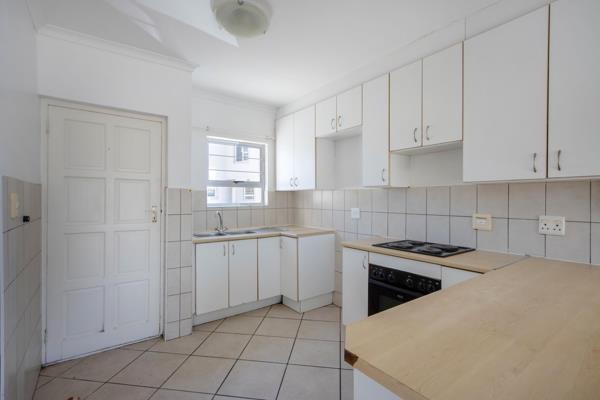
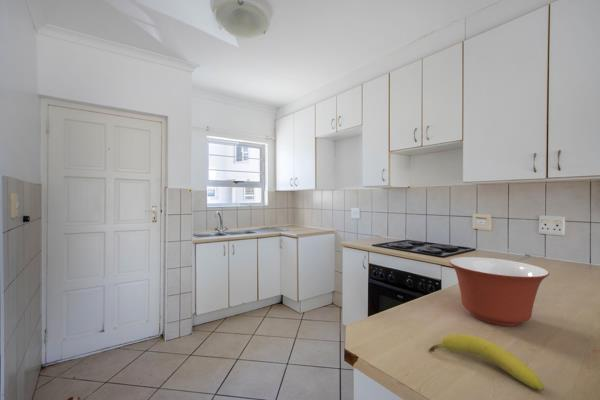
+ mixing bowl (494, 291)
+ fruit (483, 354)
